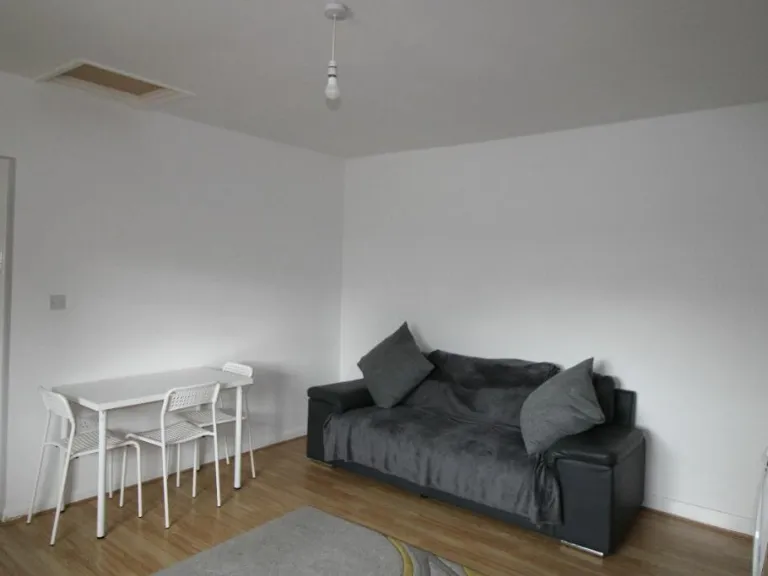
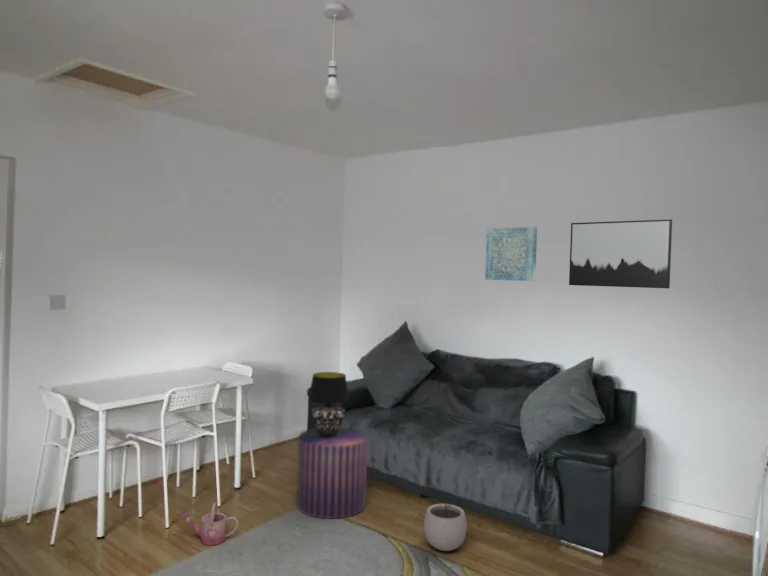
+ table lamp (328, 405)
+ watering can (208, 522)
+ wall art (617, 254)
+ plant pot (445, 521)
+ stool (332, 470)
+ wall art (510, 254)
